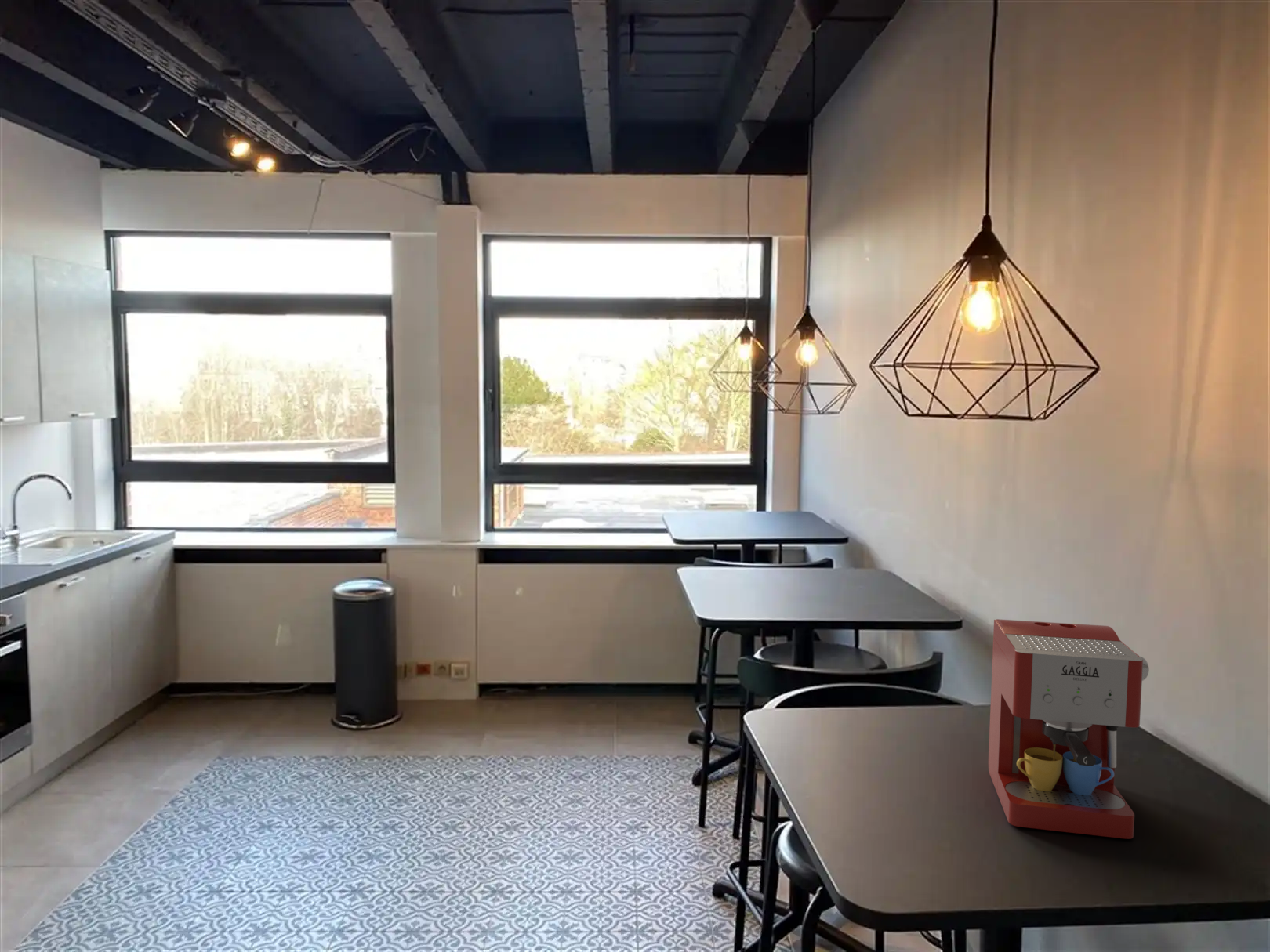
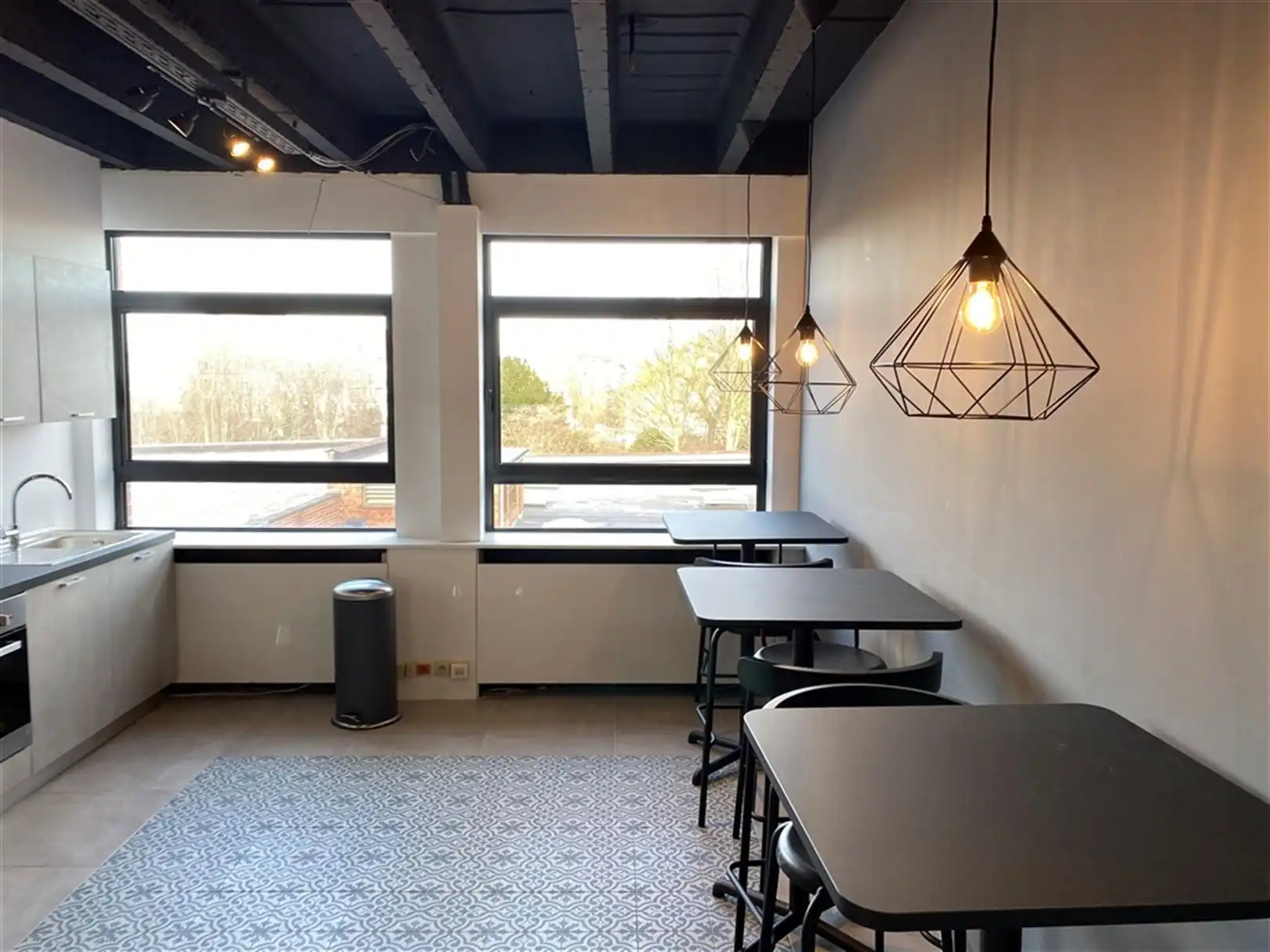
- coffee maker (1058, 717)
